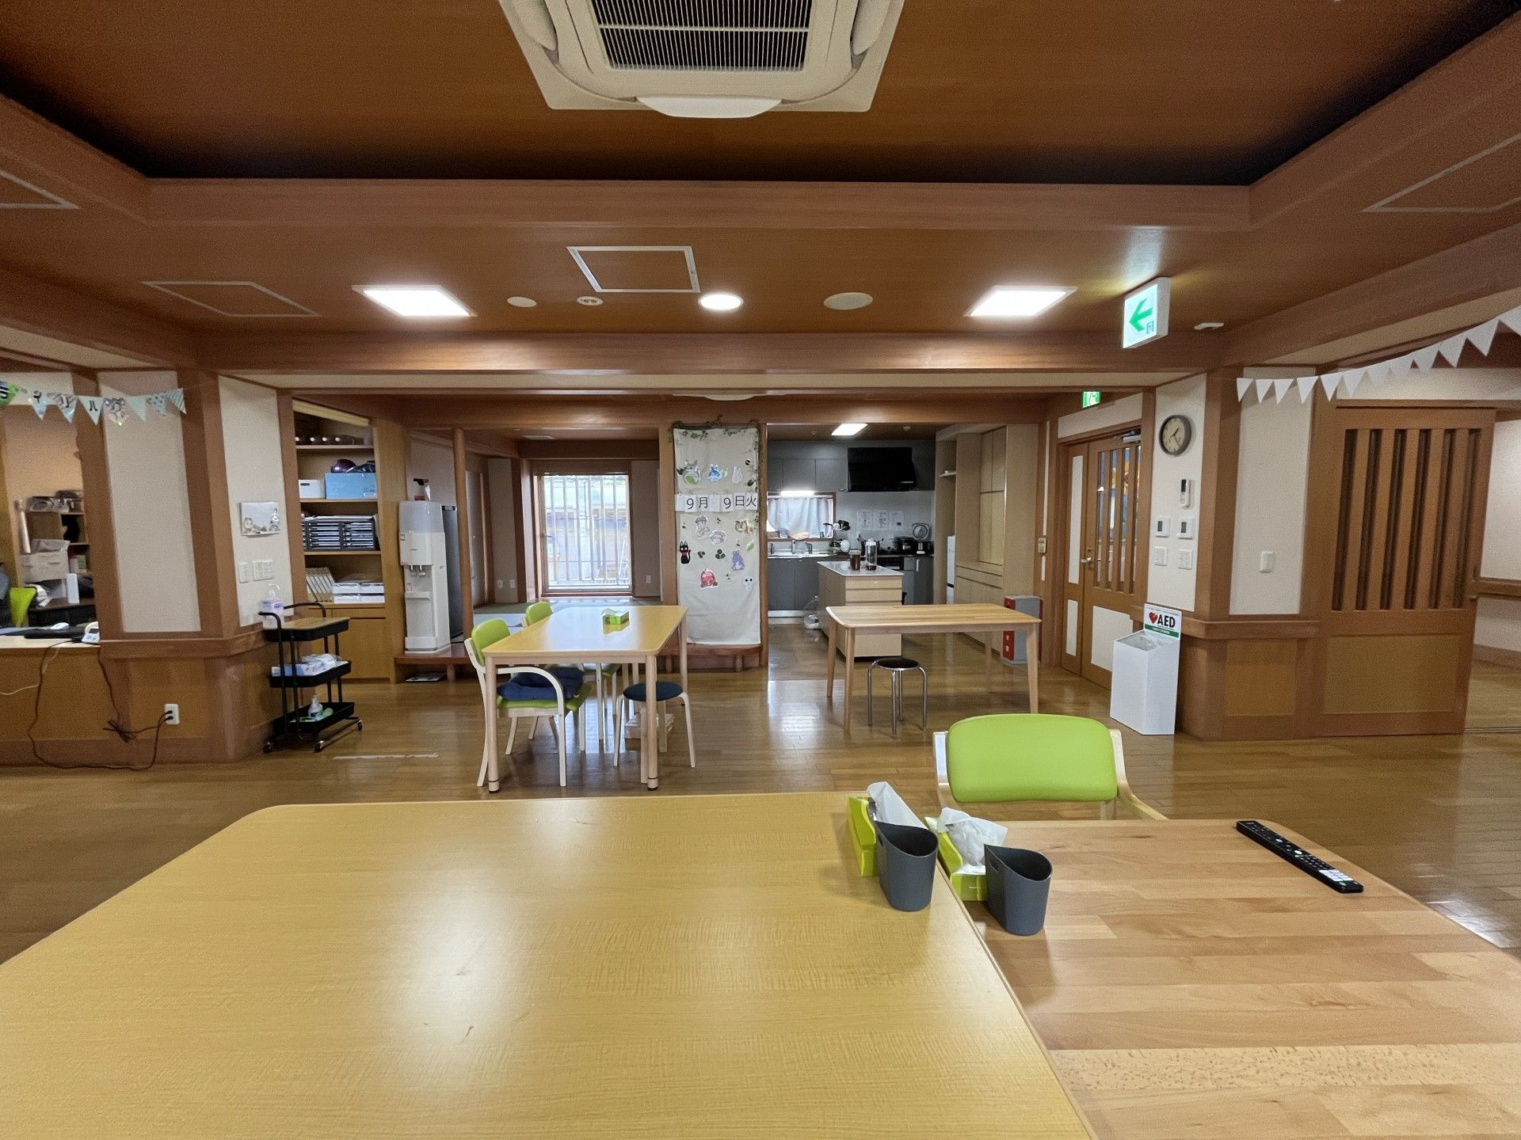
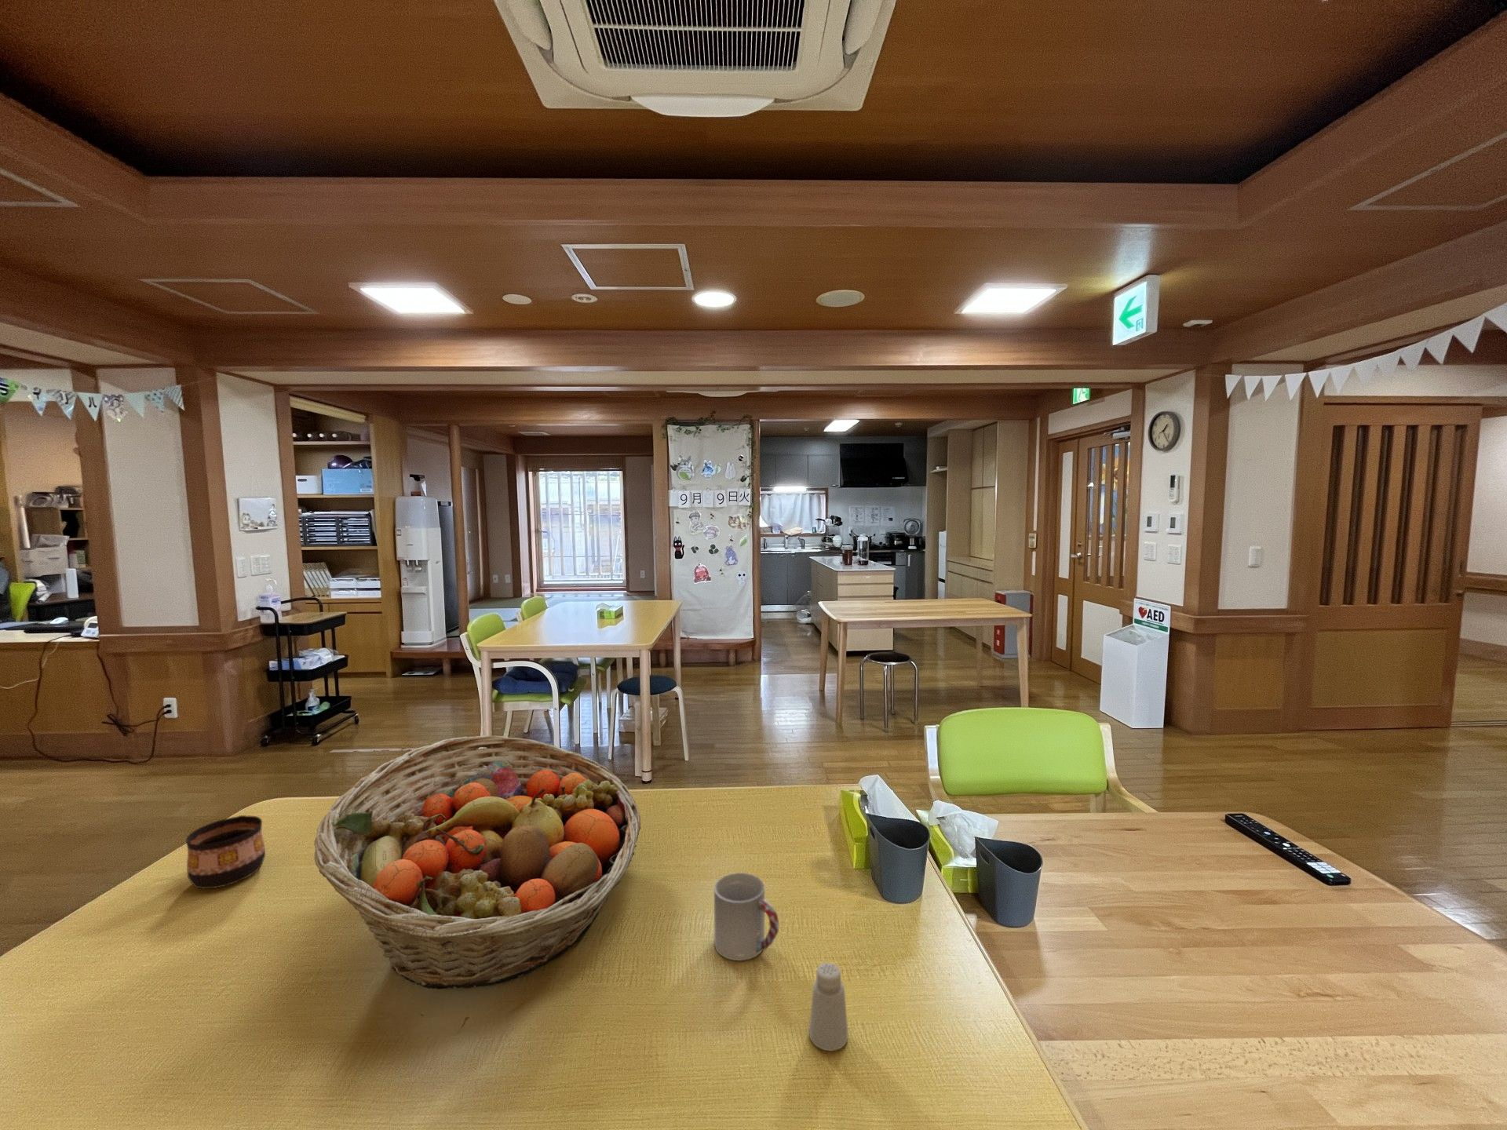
+ saltshaker (828, 1002)
+ fruit basket (500, 838)
+ cup (230, 851)
+ cup (748, 919)
